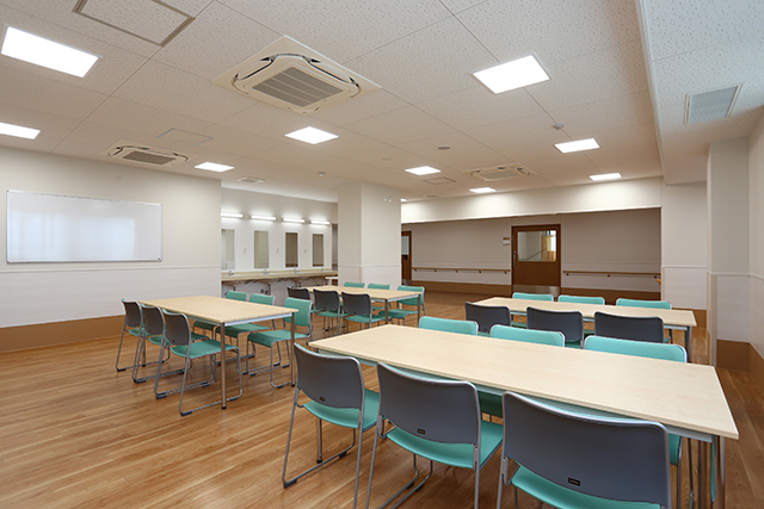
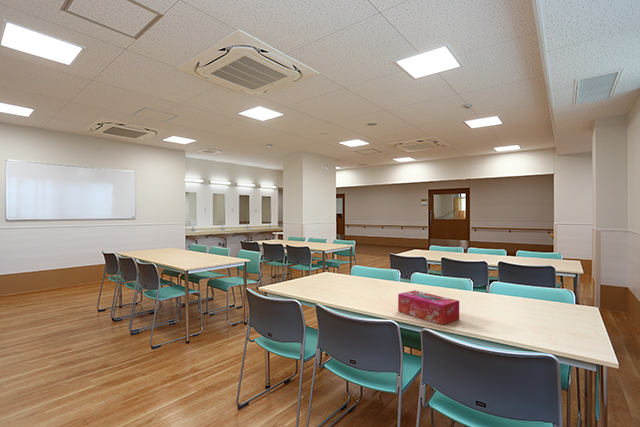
+ tissue box (427, 306)
